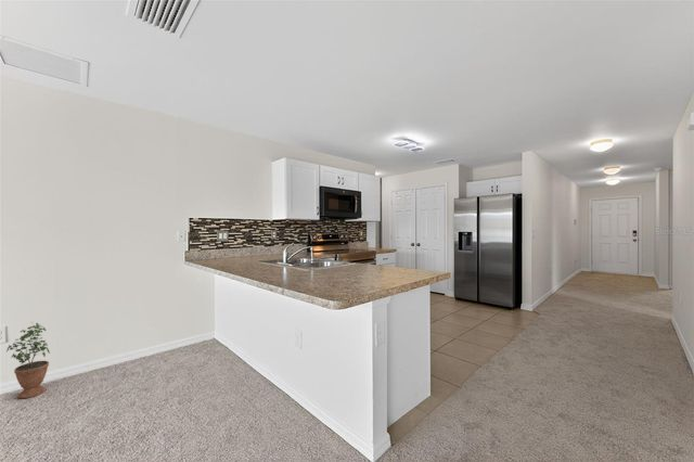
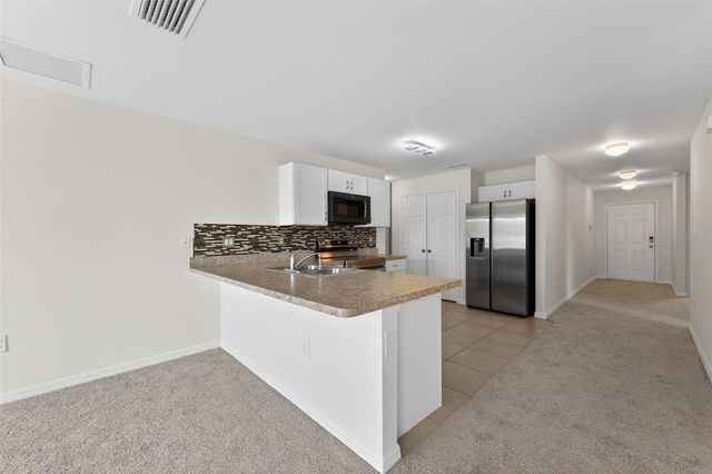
- potted plant (28, 358)
